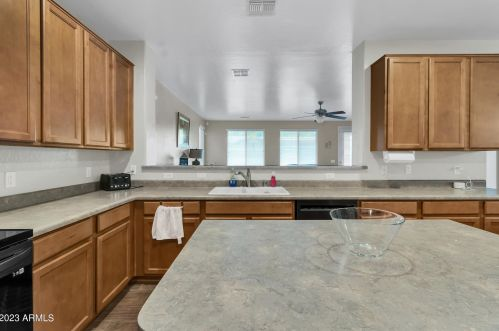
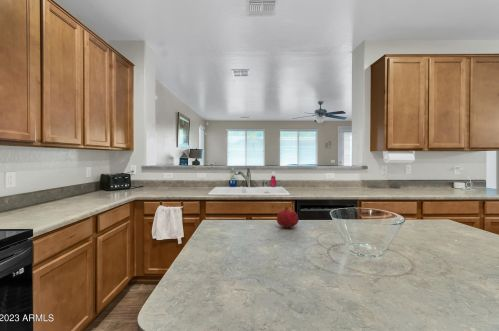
+ fruit (287, 216)
